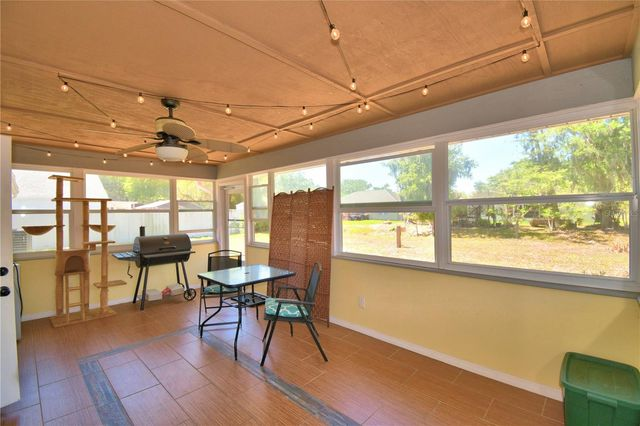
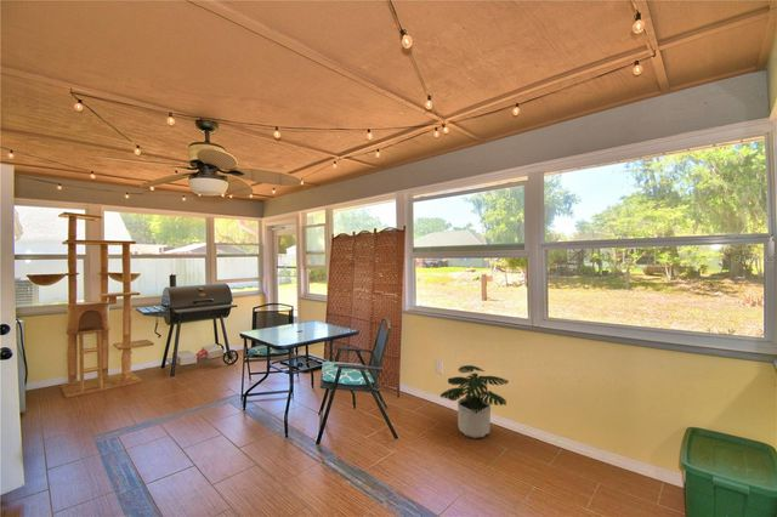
+ potted plant (473, 402)
